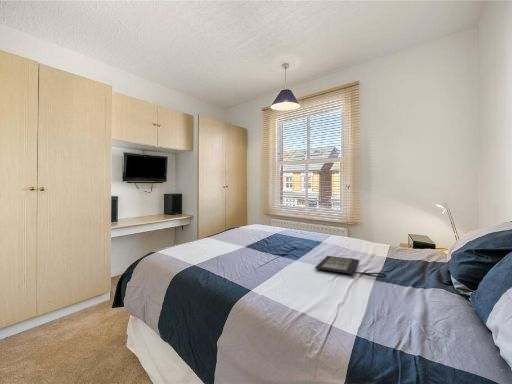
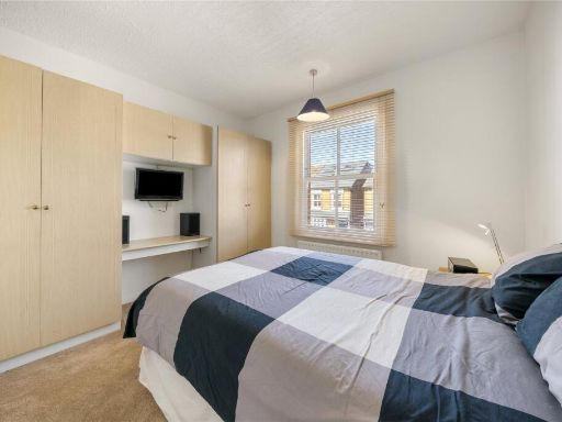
- clutch bag (339, 264)
